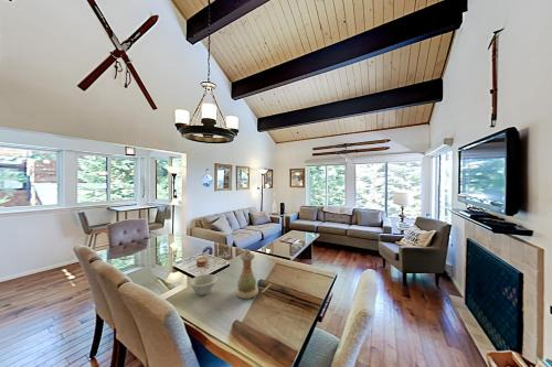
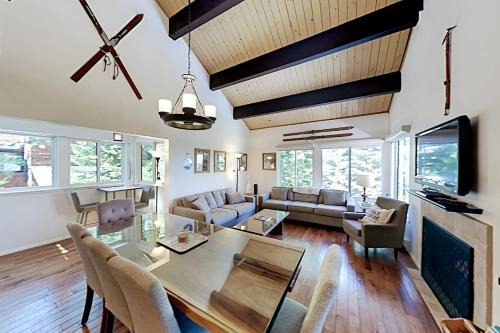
- vase (246, 270)
- bowl (203, 284)
